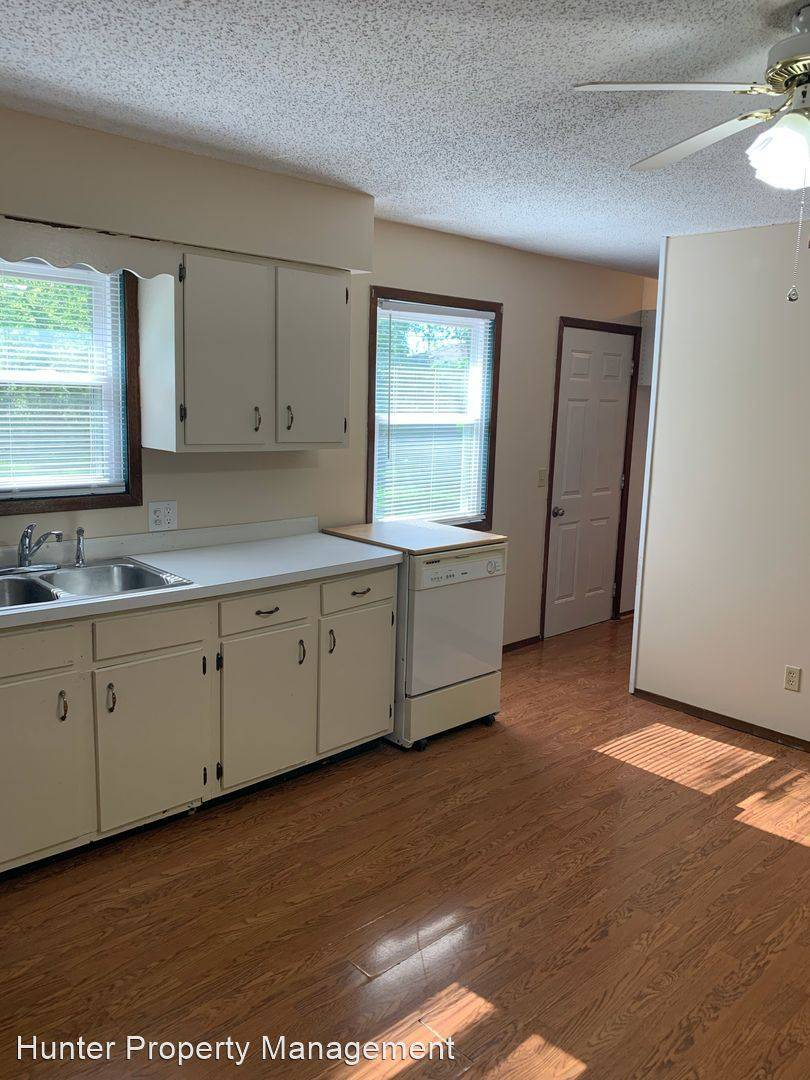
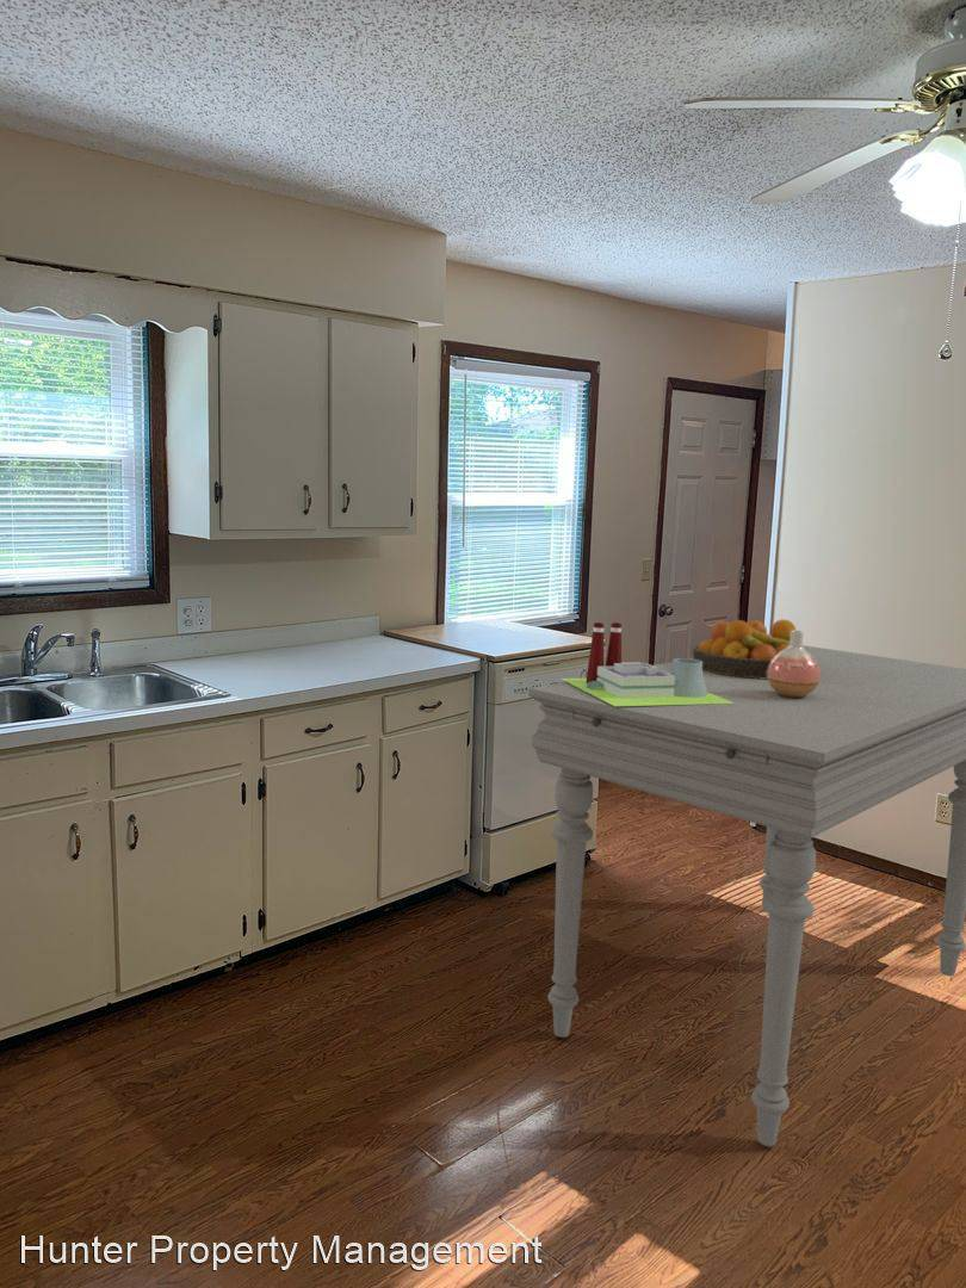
+ vase (794, 662)
+ architectural model (646, 663)
+ fruit bowl (751, 643)
+ dining table (779, 846)
